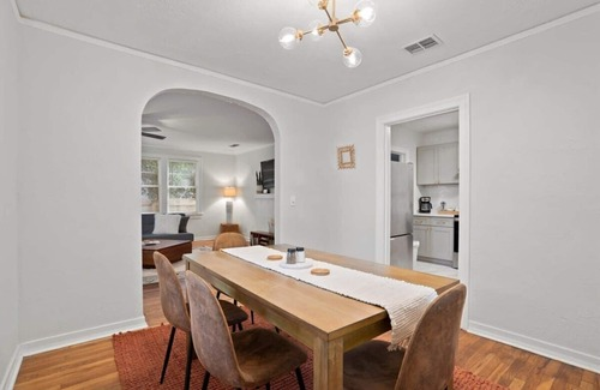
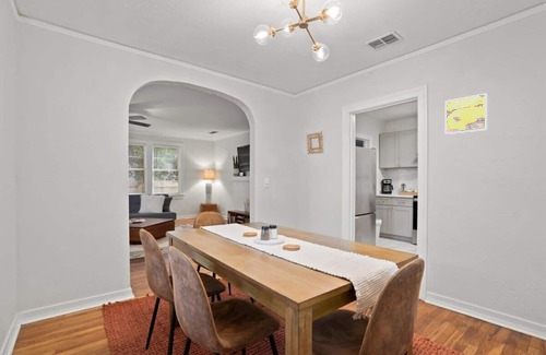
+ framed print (465, 115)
